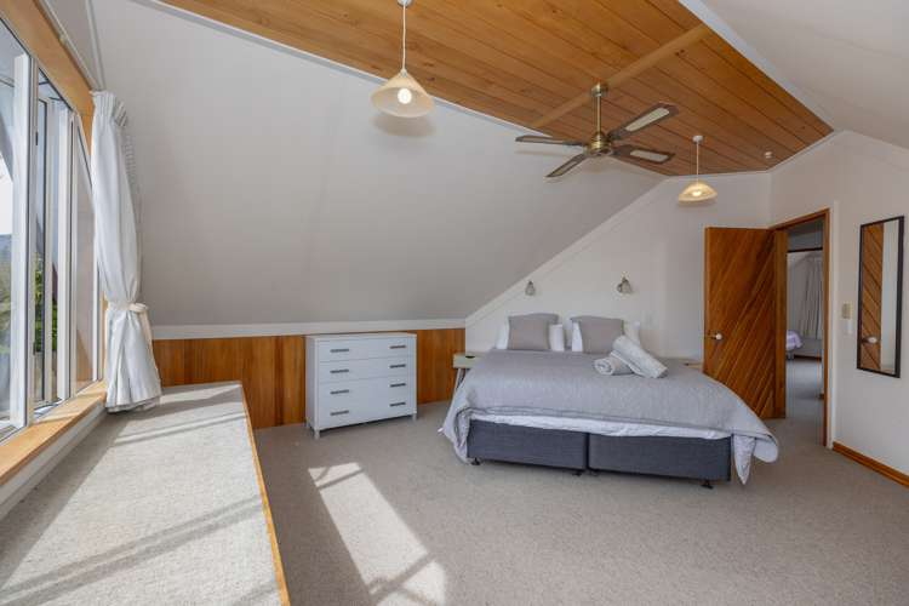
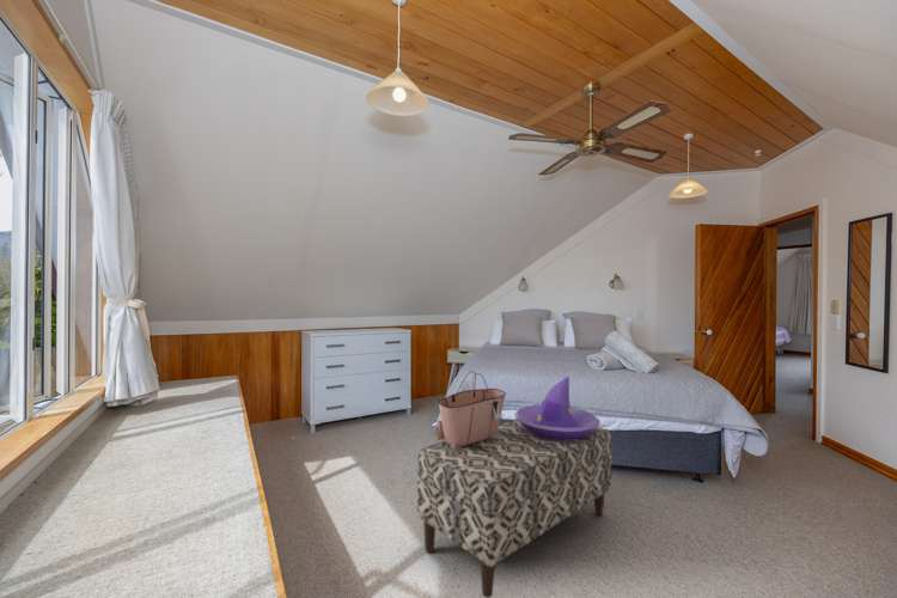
+ hat (556, 402)
+ tote bag (474, 407)
+ bench (520, 484)
